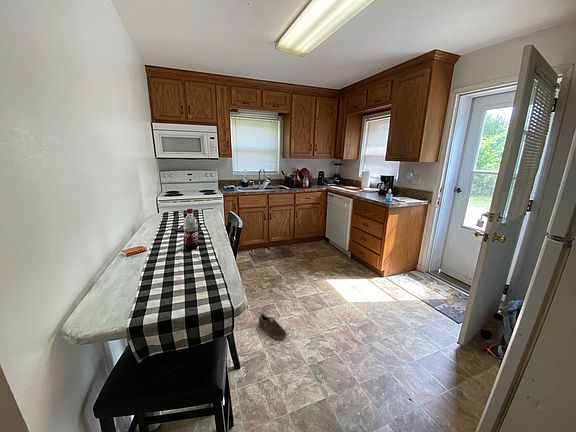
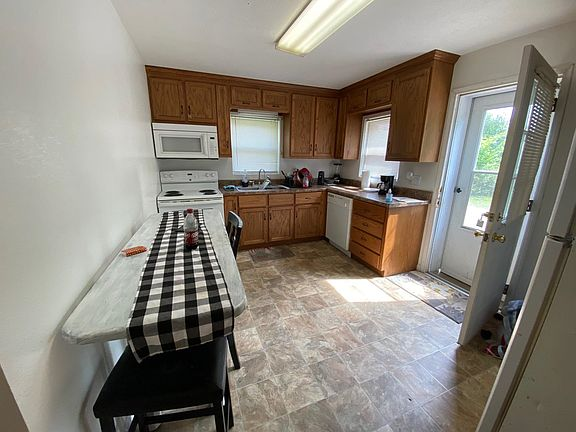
- sneaker (271, 325)
